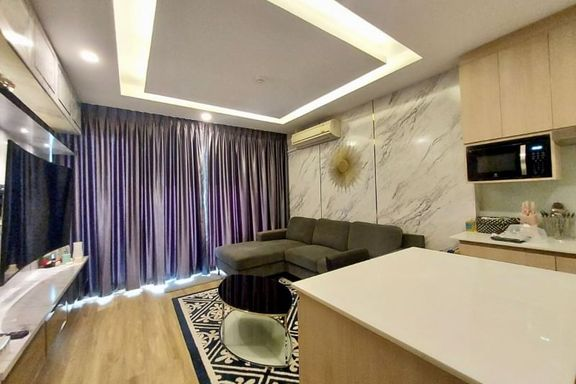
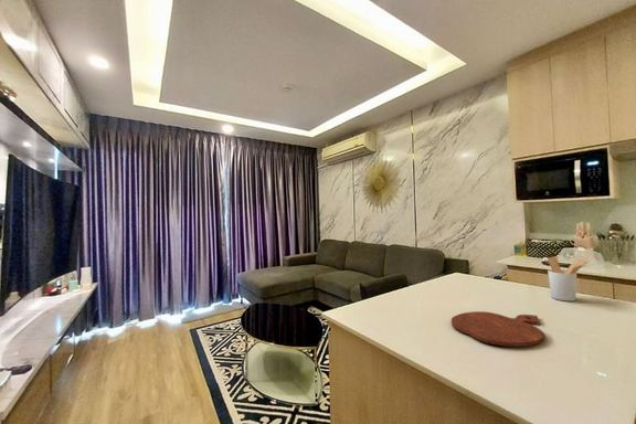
+ cutting board (504, 324)
+ utensil holder (568, 277)
